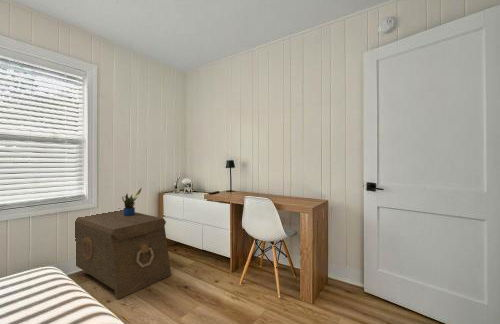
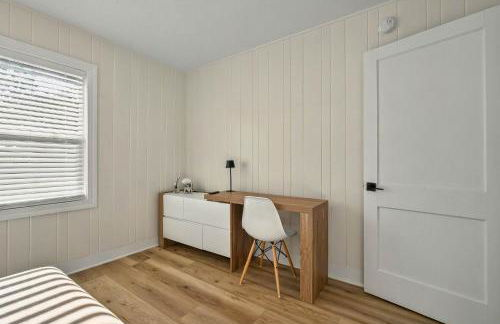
- storage trunk (115, 243)
- potted plant (131, 201)
